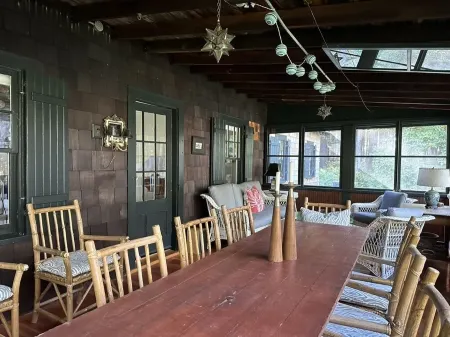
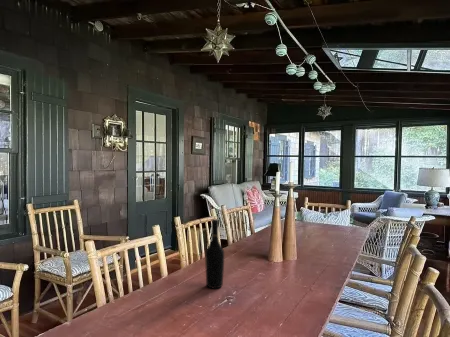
+ wine bottle (214, 252)
